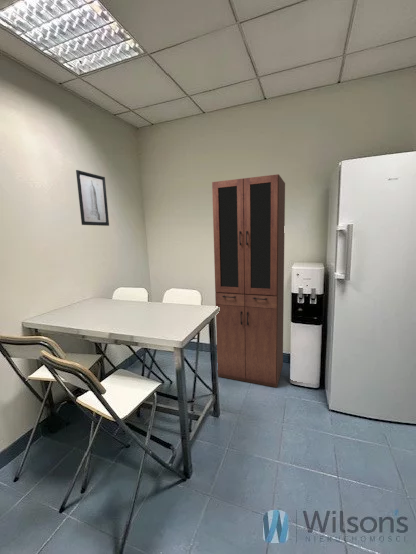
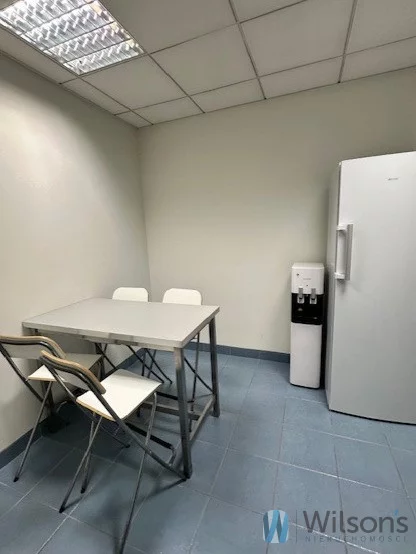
- wall art (93, 200)
- cabinet (250, 282)
